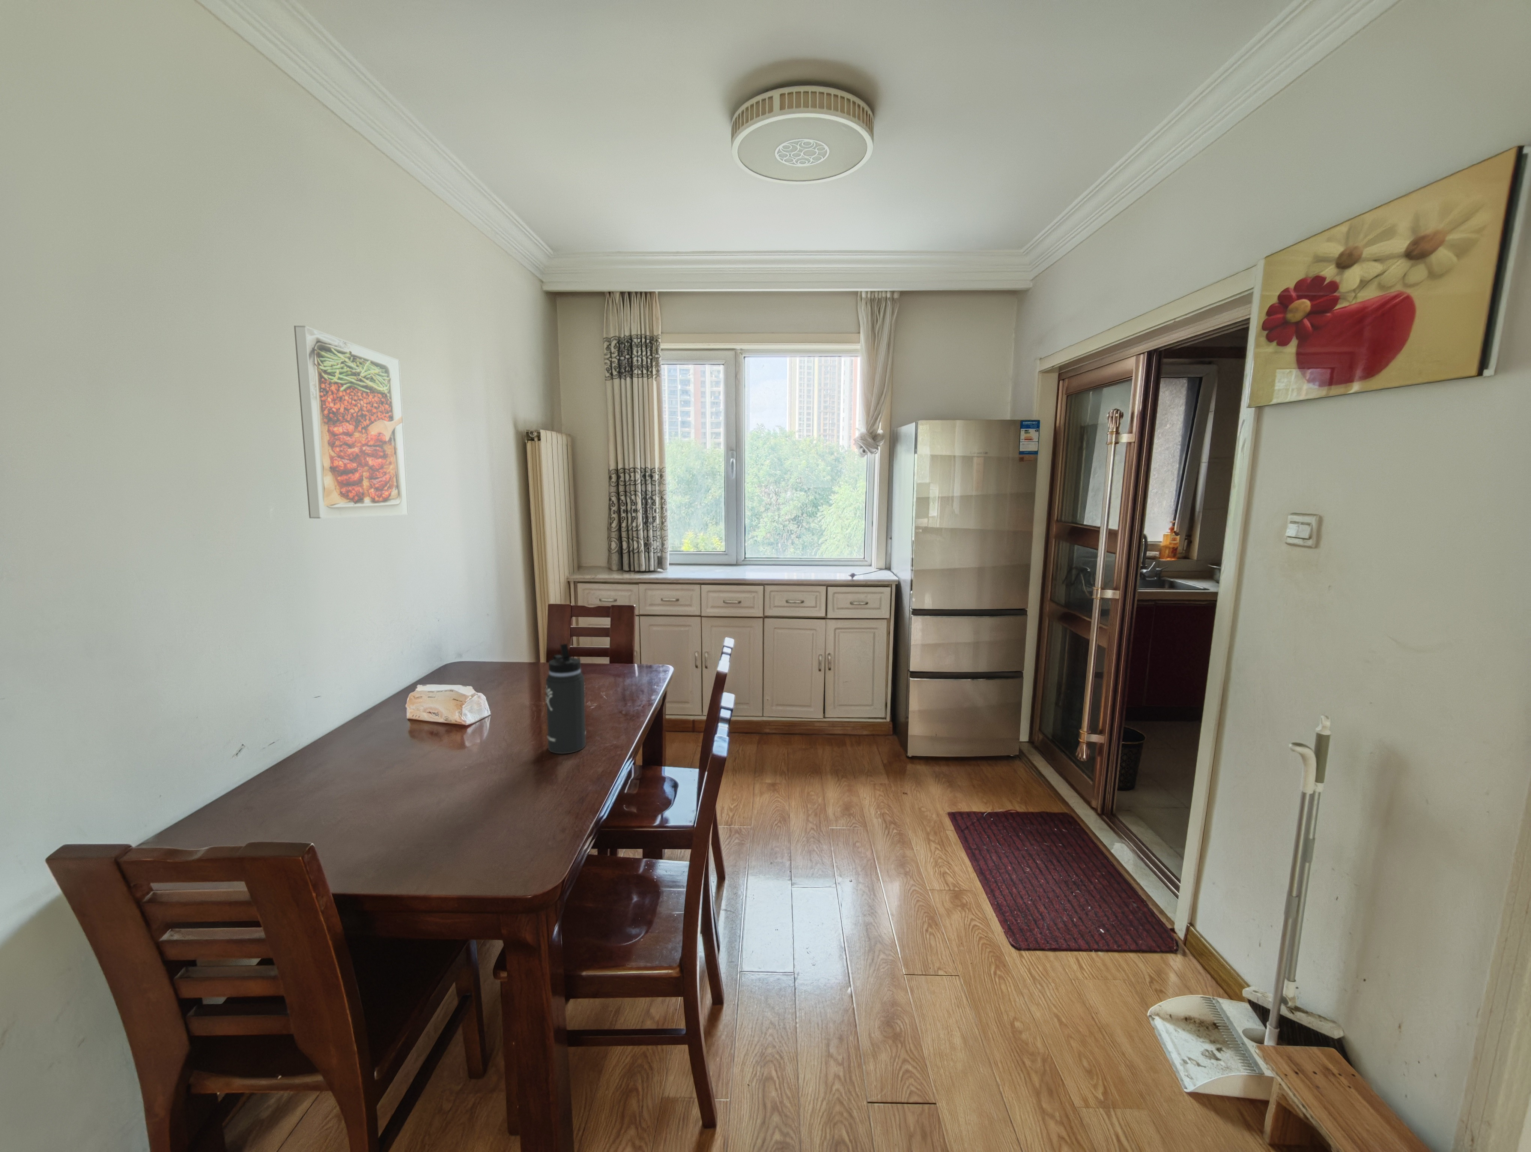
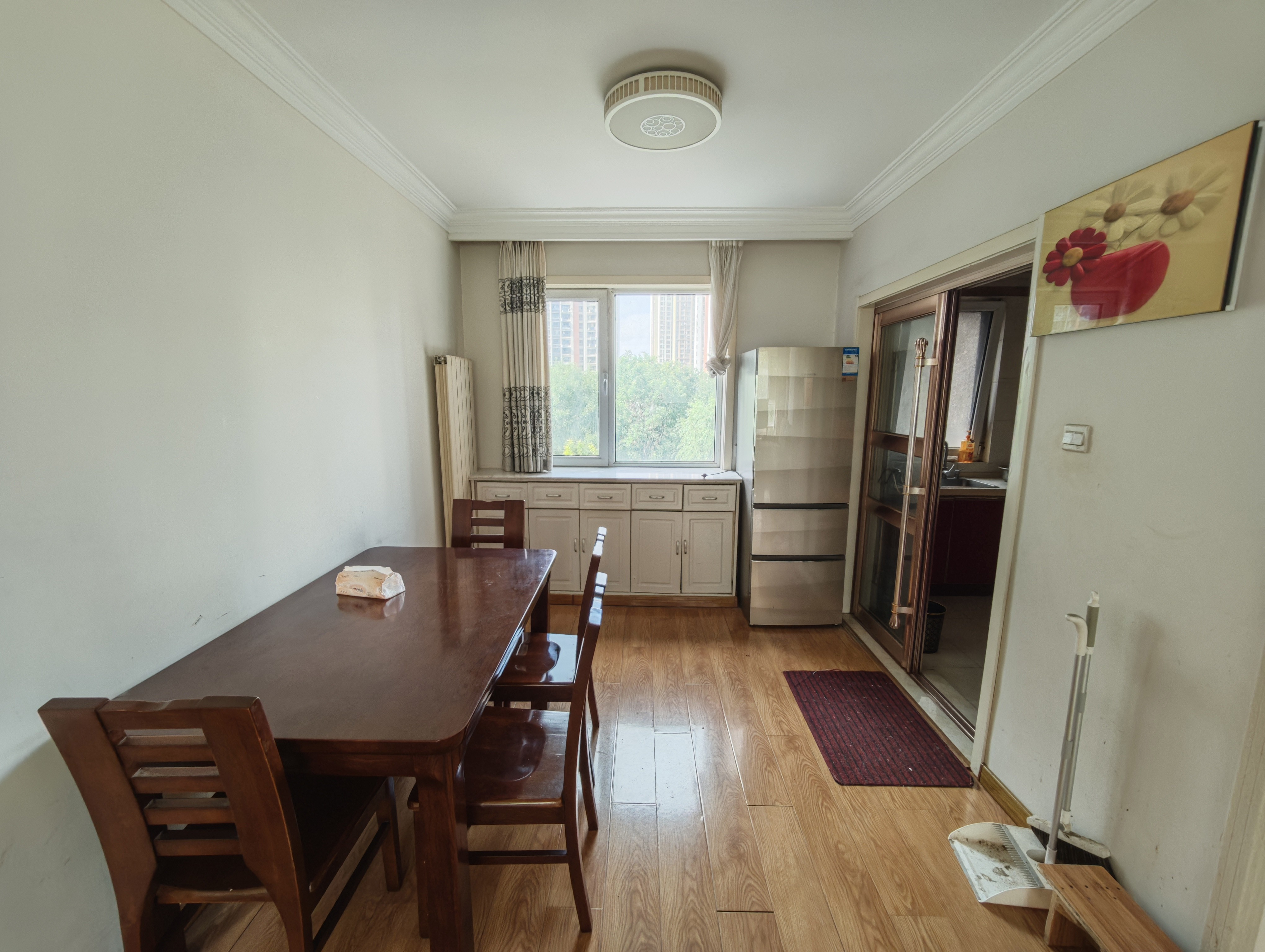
- thermos bottle (564, 695)
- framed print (358, 432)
